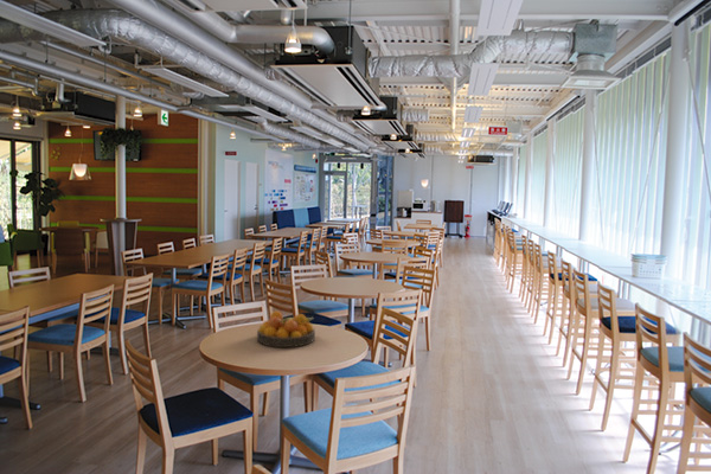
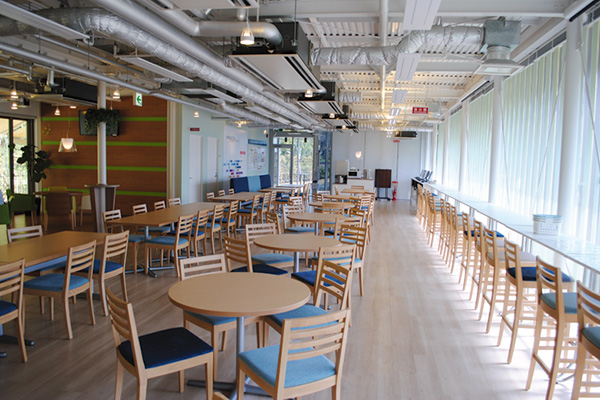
- fruit bowl (286, 326)
